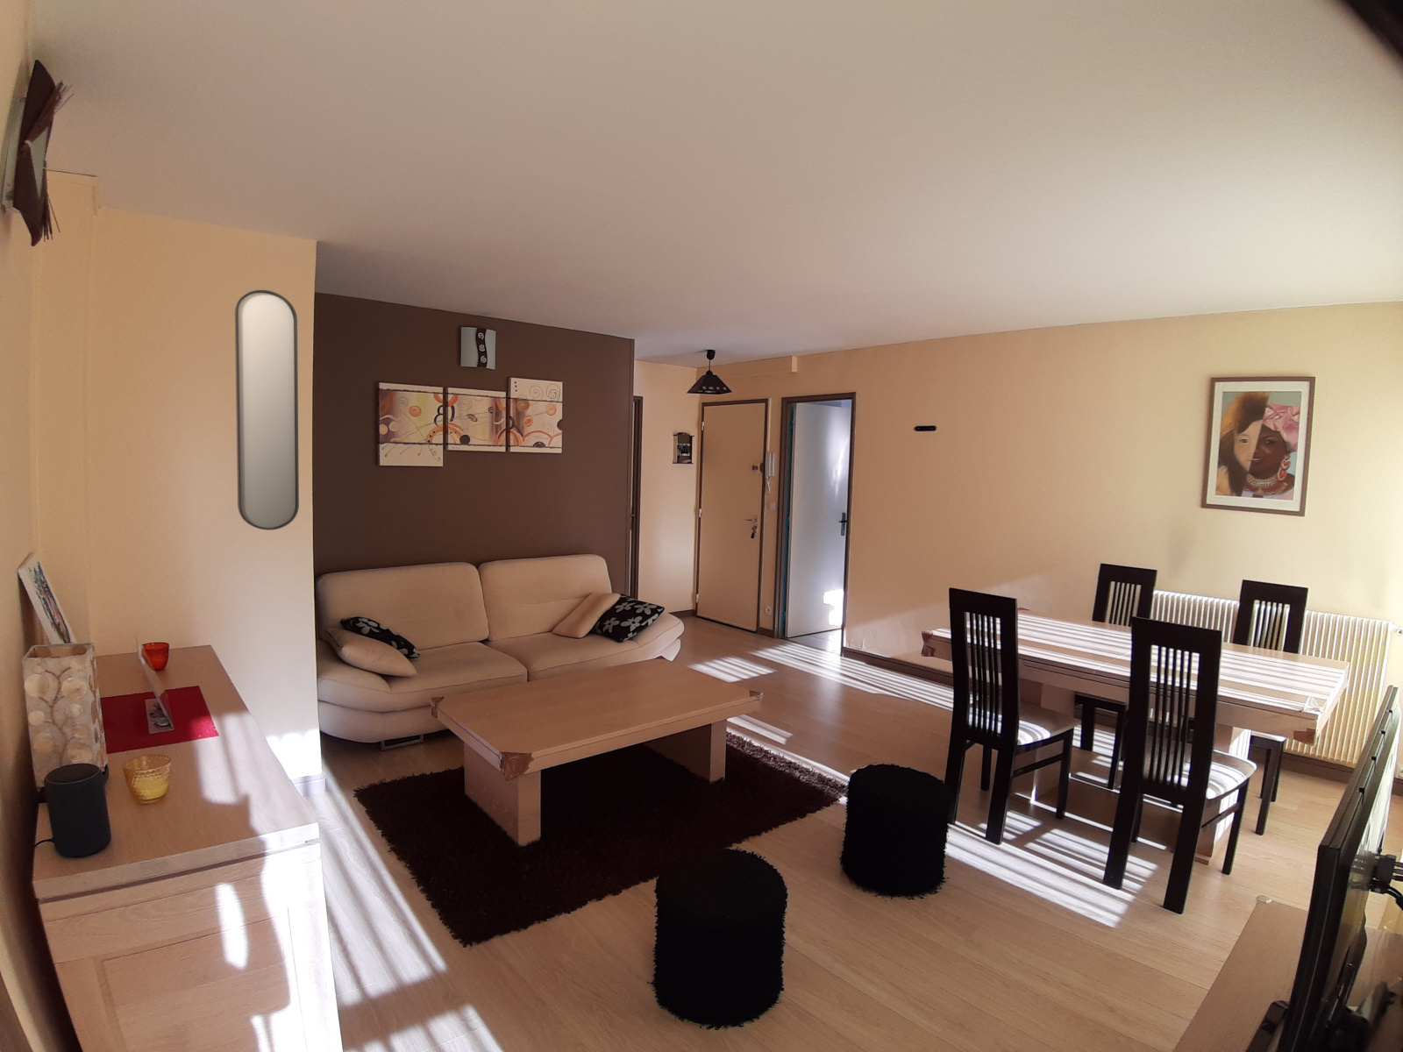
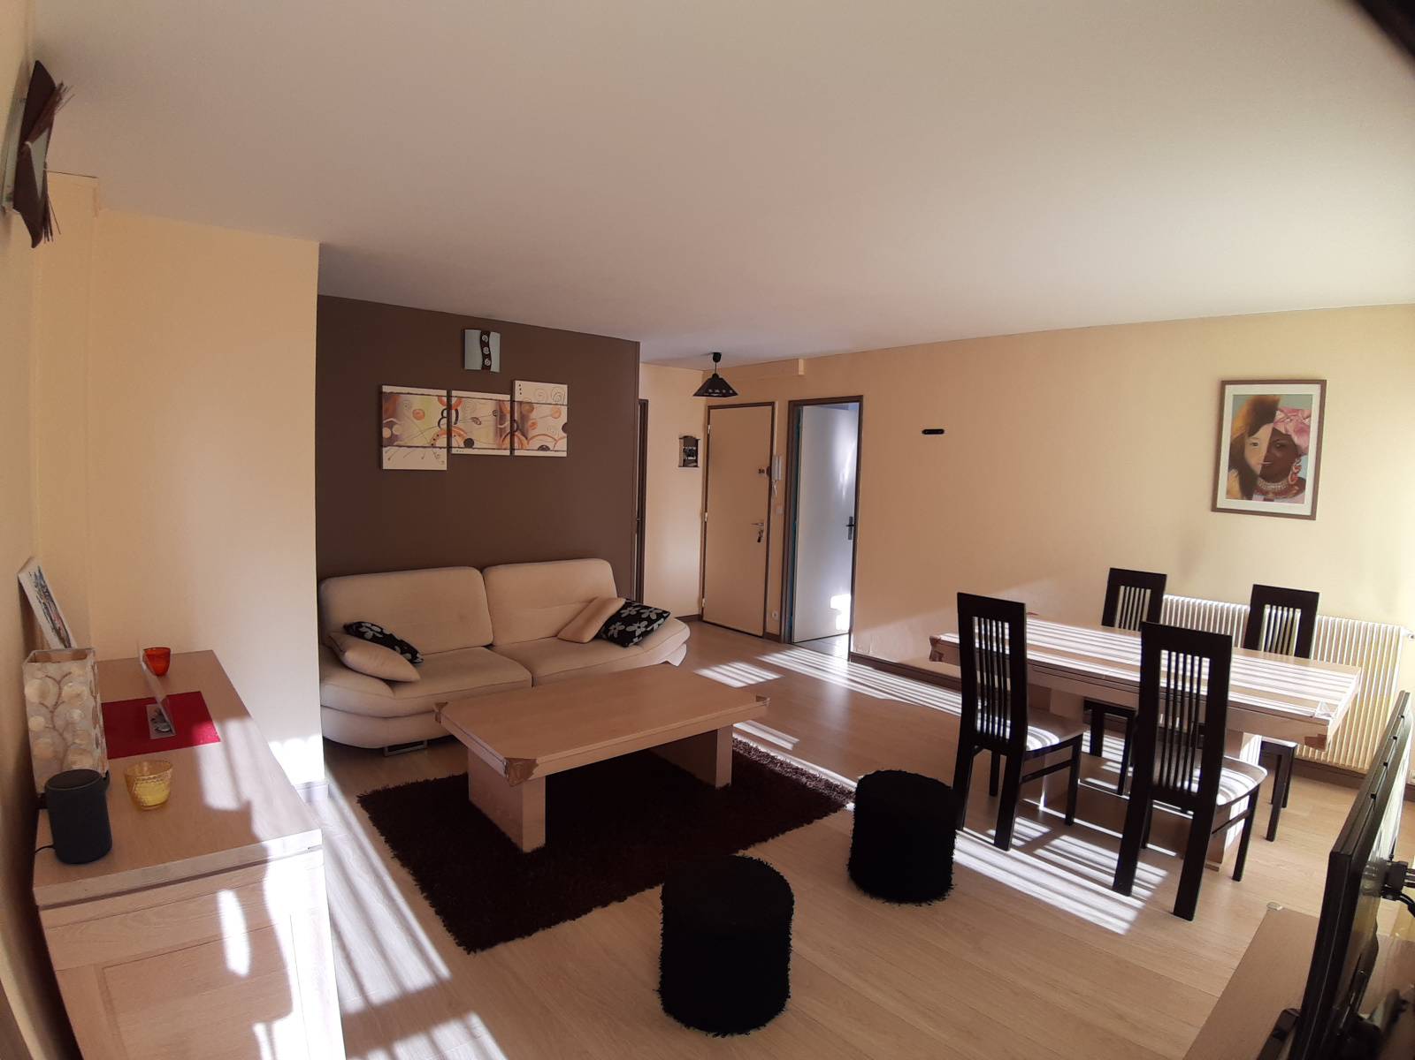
- home mirror (267, 411)
